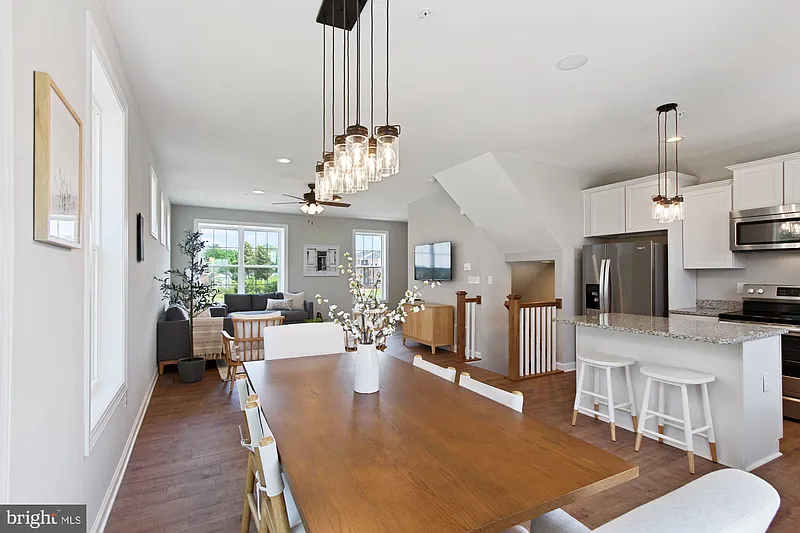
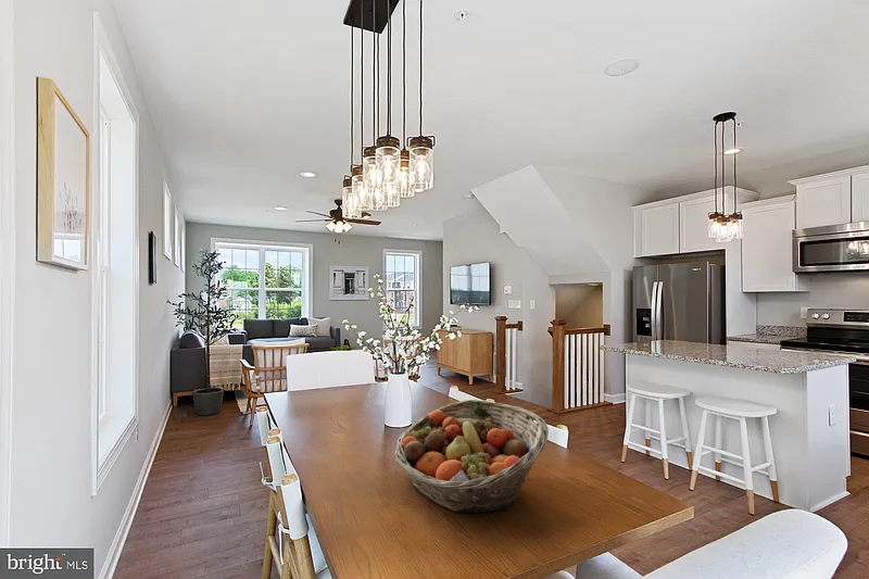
+ fruit basket (468, 449)
